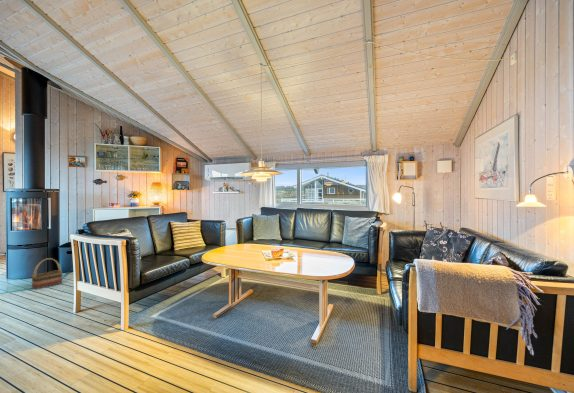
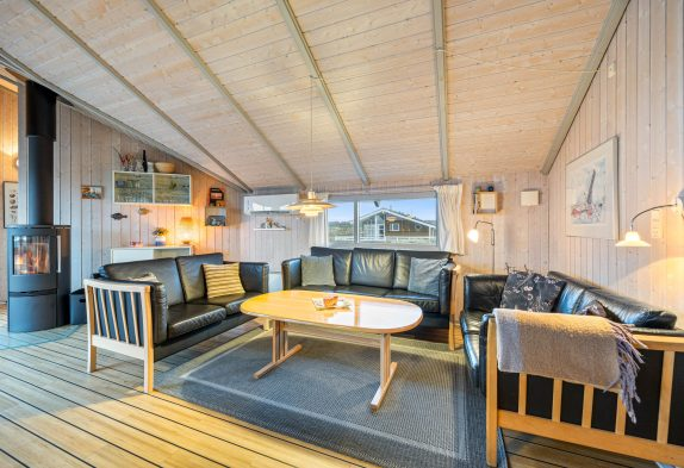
- basket (47, 272)
